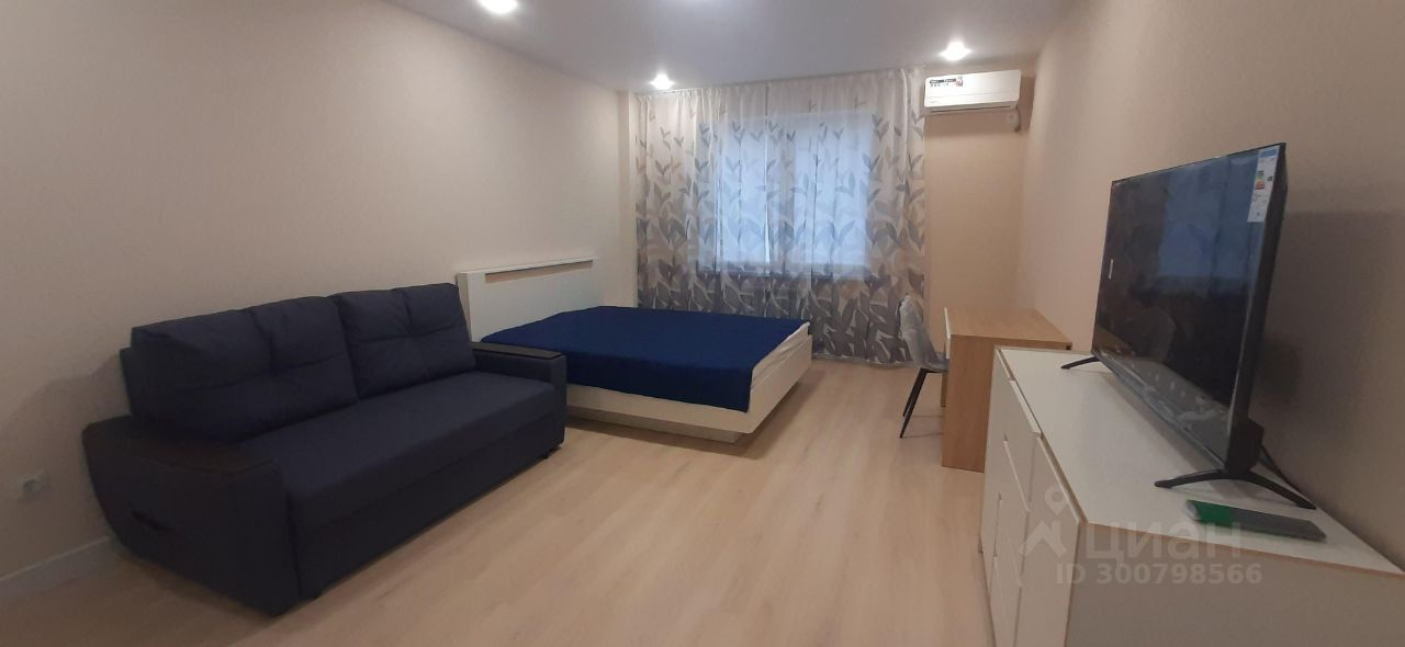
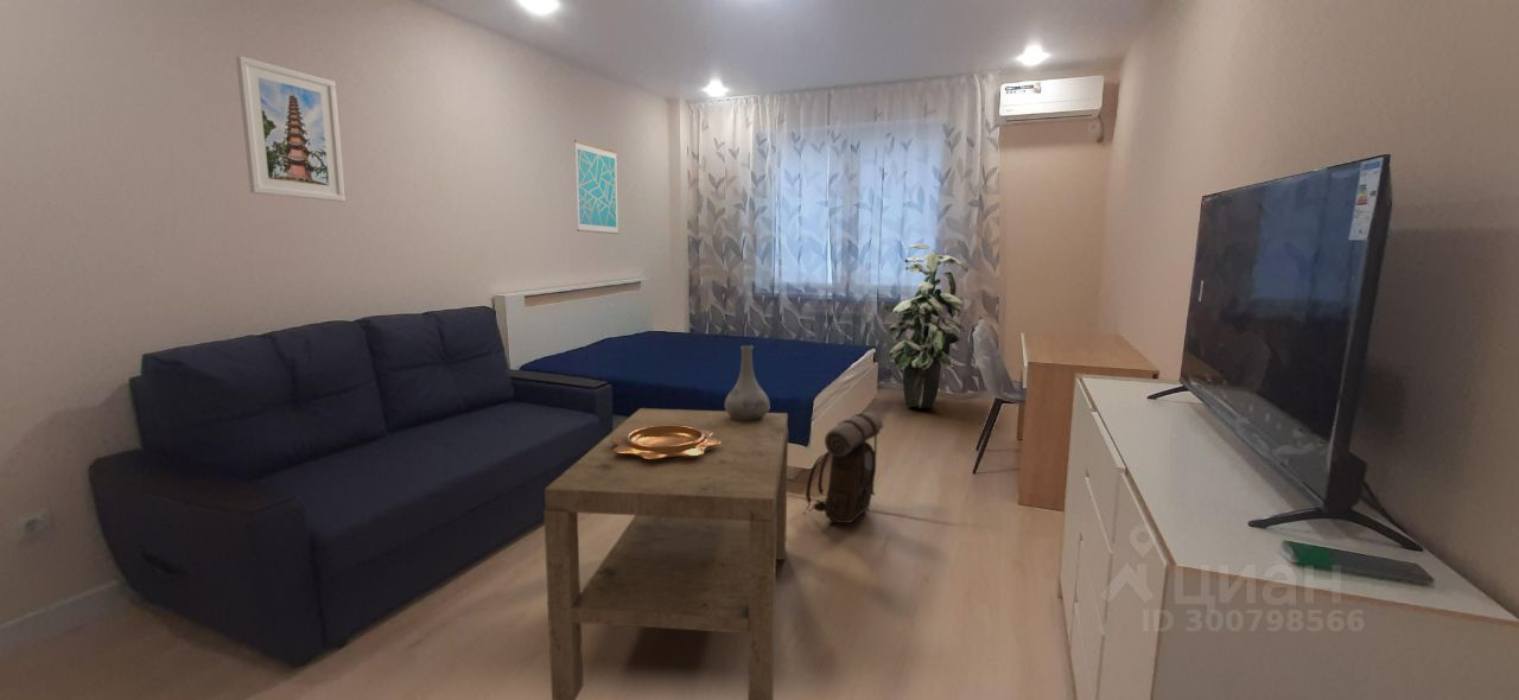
+ decorative bowl (665, 440)
+ backpack (839, 464)
+ vase (746, 381)
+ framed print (294, 134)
+ indoor plant (921, 326)
+ coffee table (692, 529)
+ wall art (597, 190)
